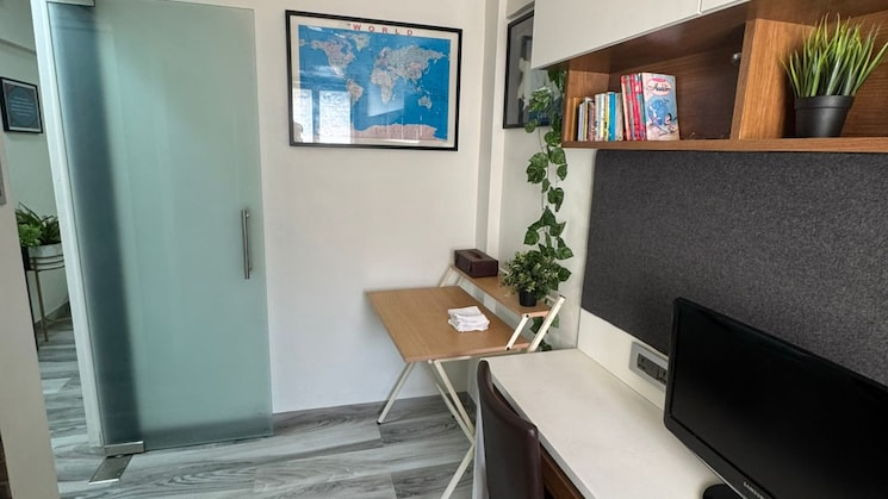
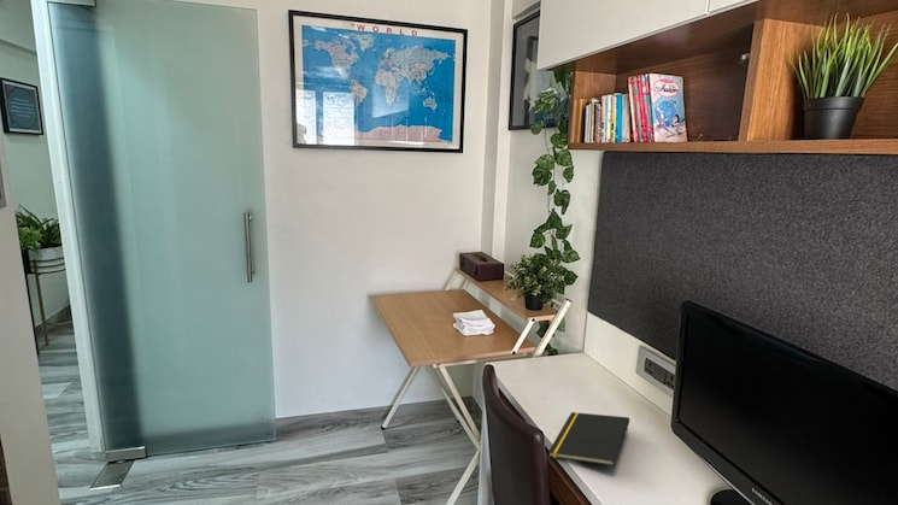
+ notepad (591, 436)
